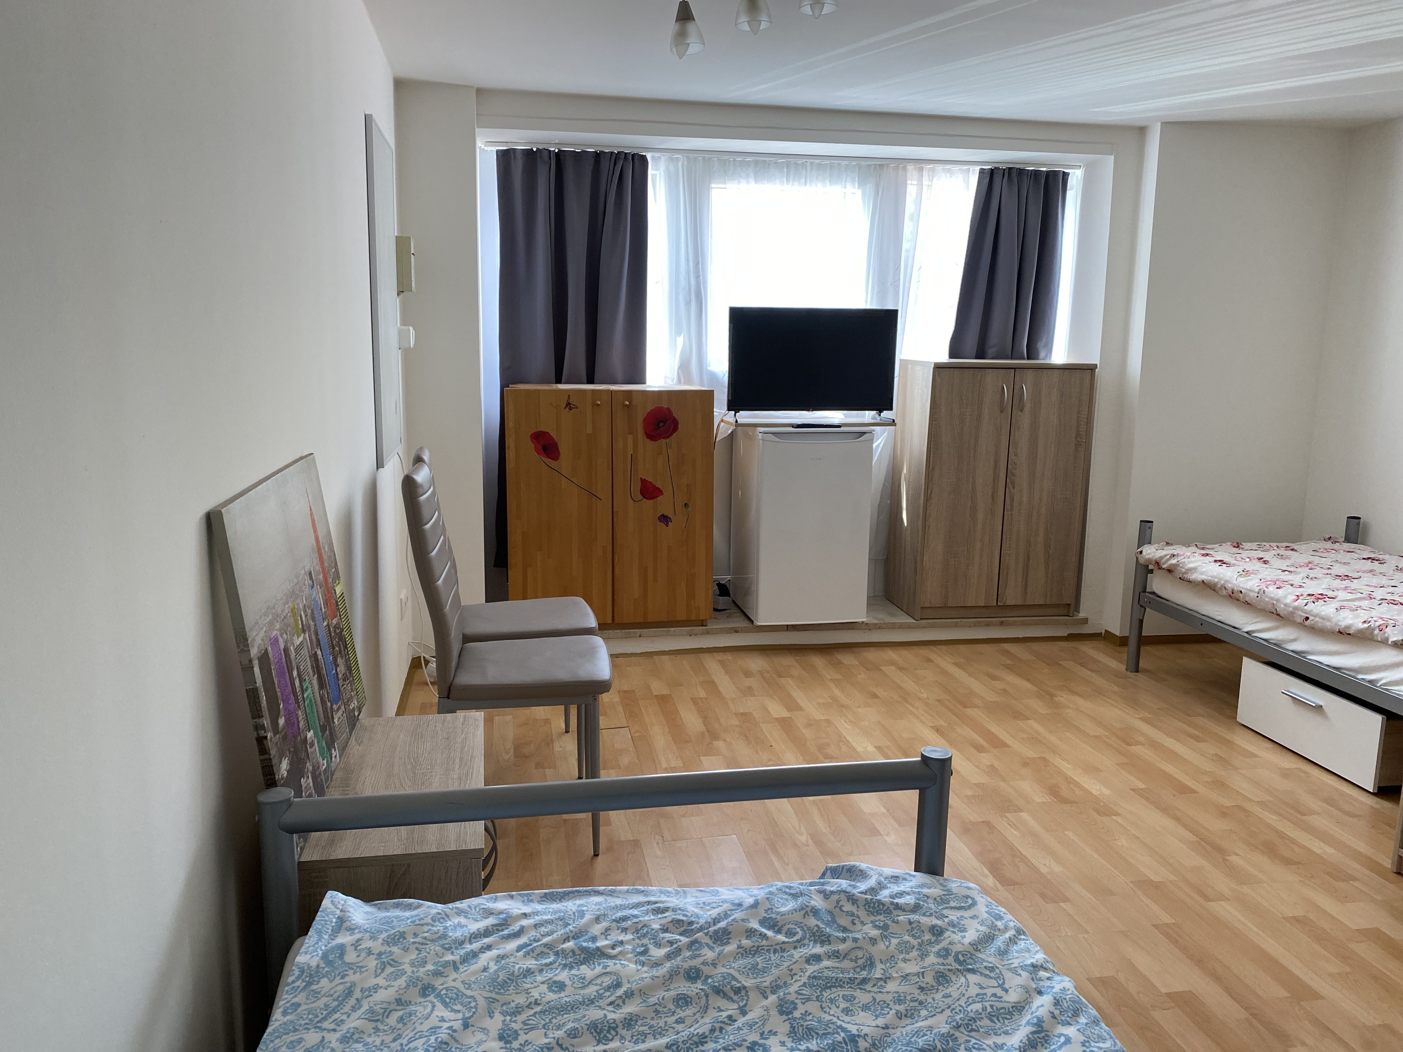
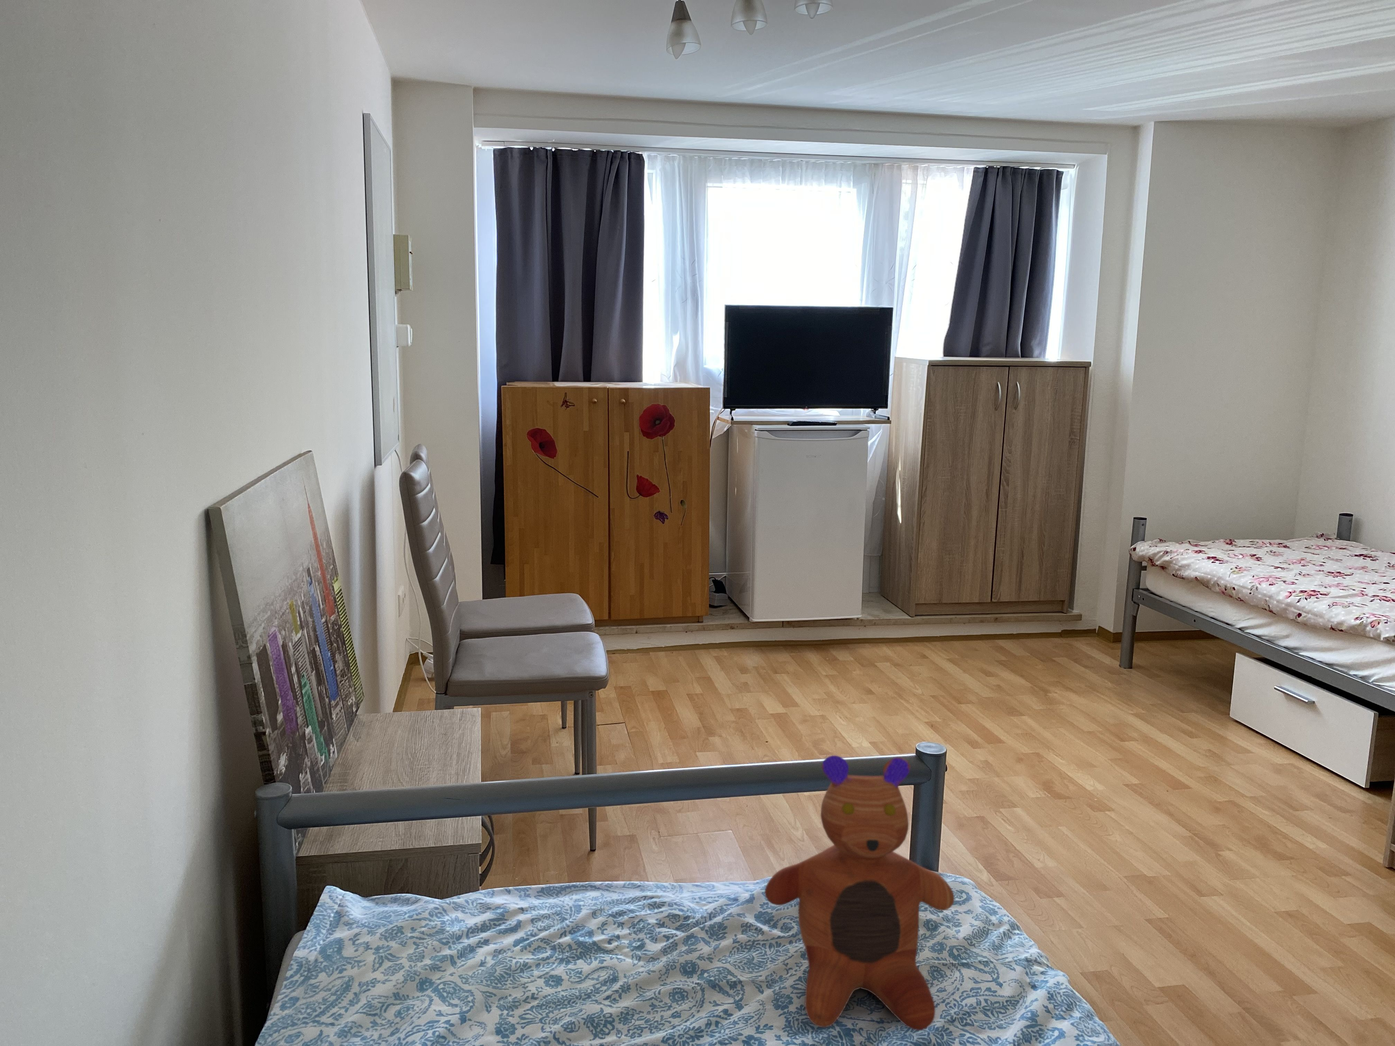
+ toy (866, 882)
